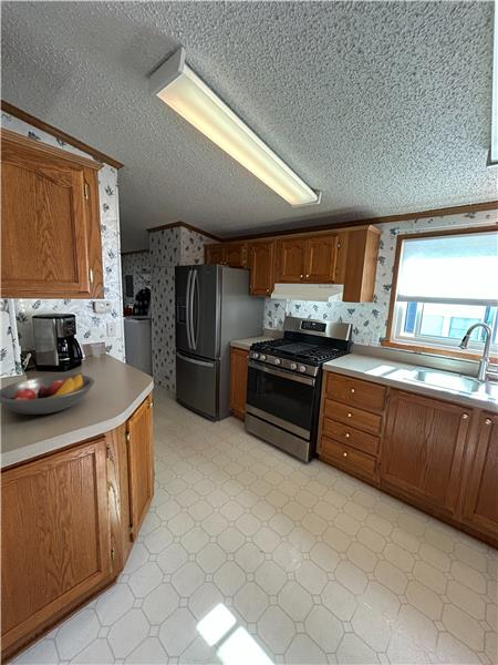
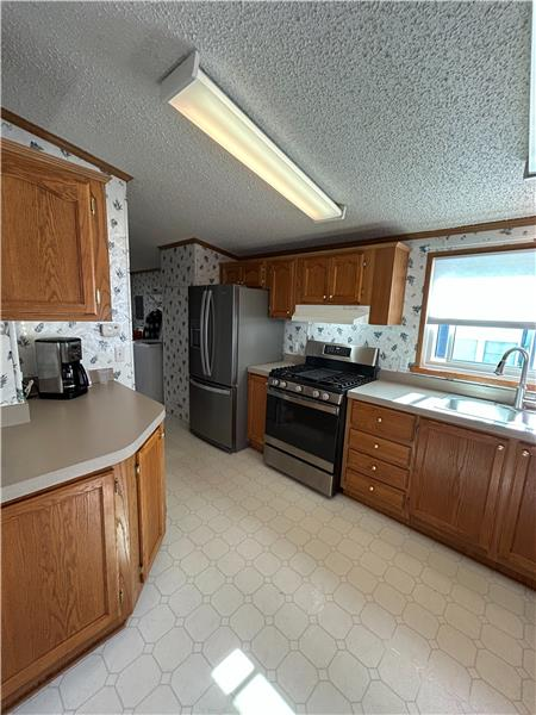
- fruit bowl (49, 393)
